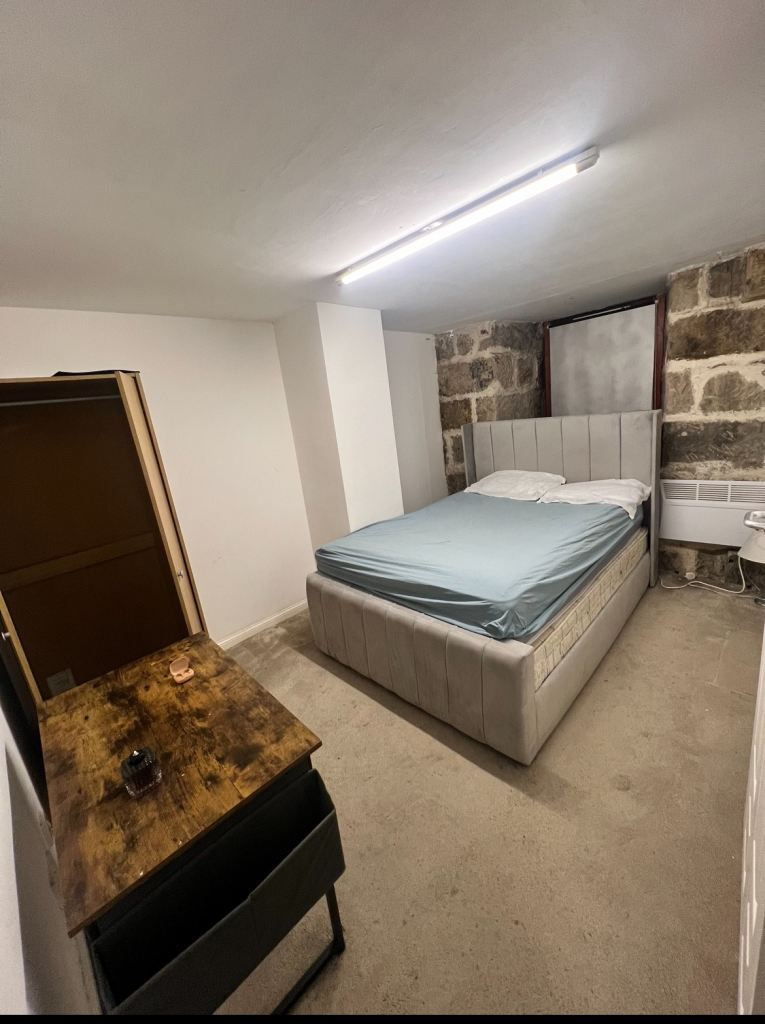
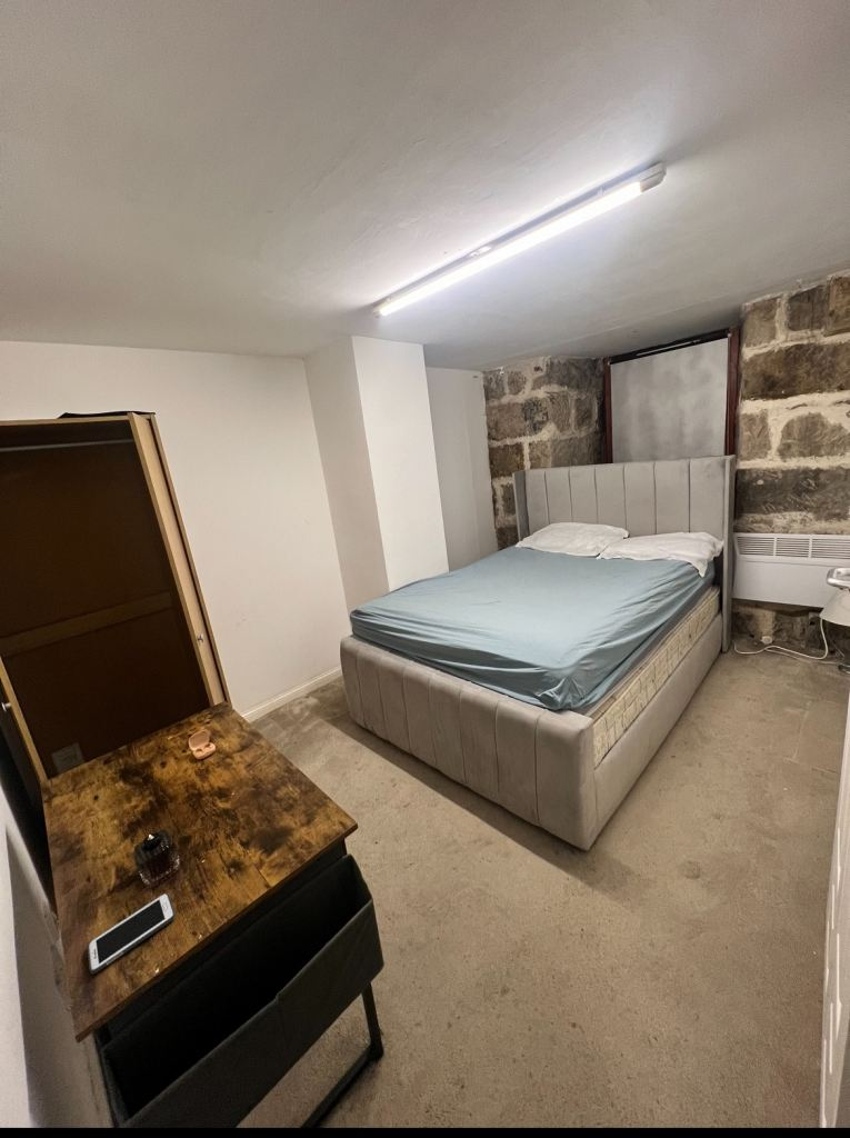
+ cell phone (132, 930)
